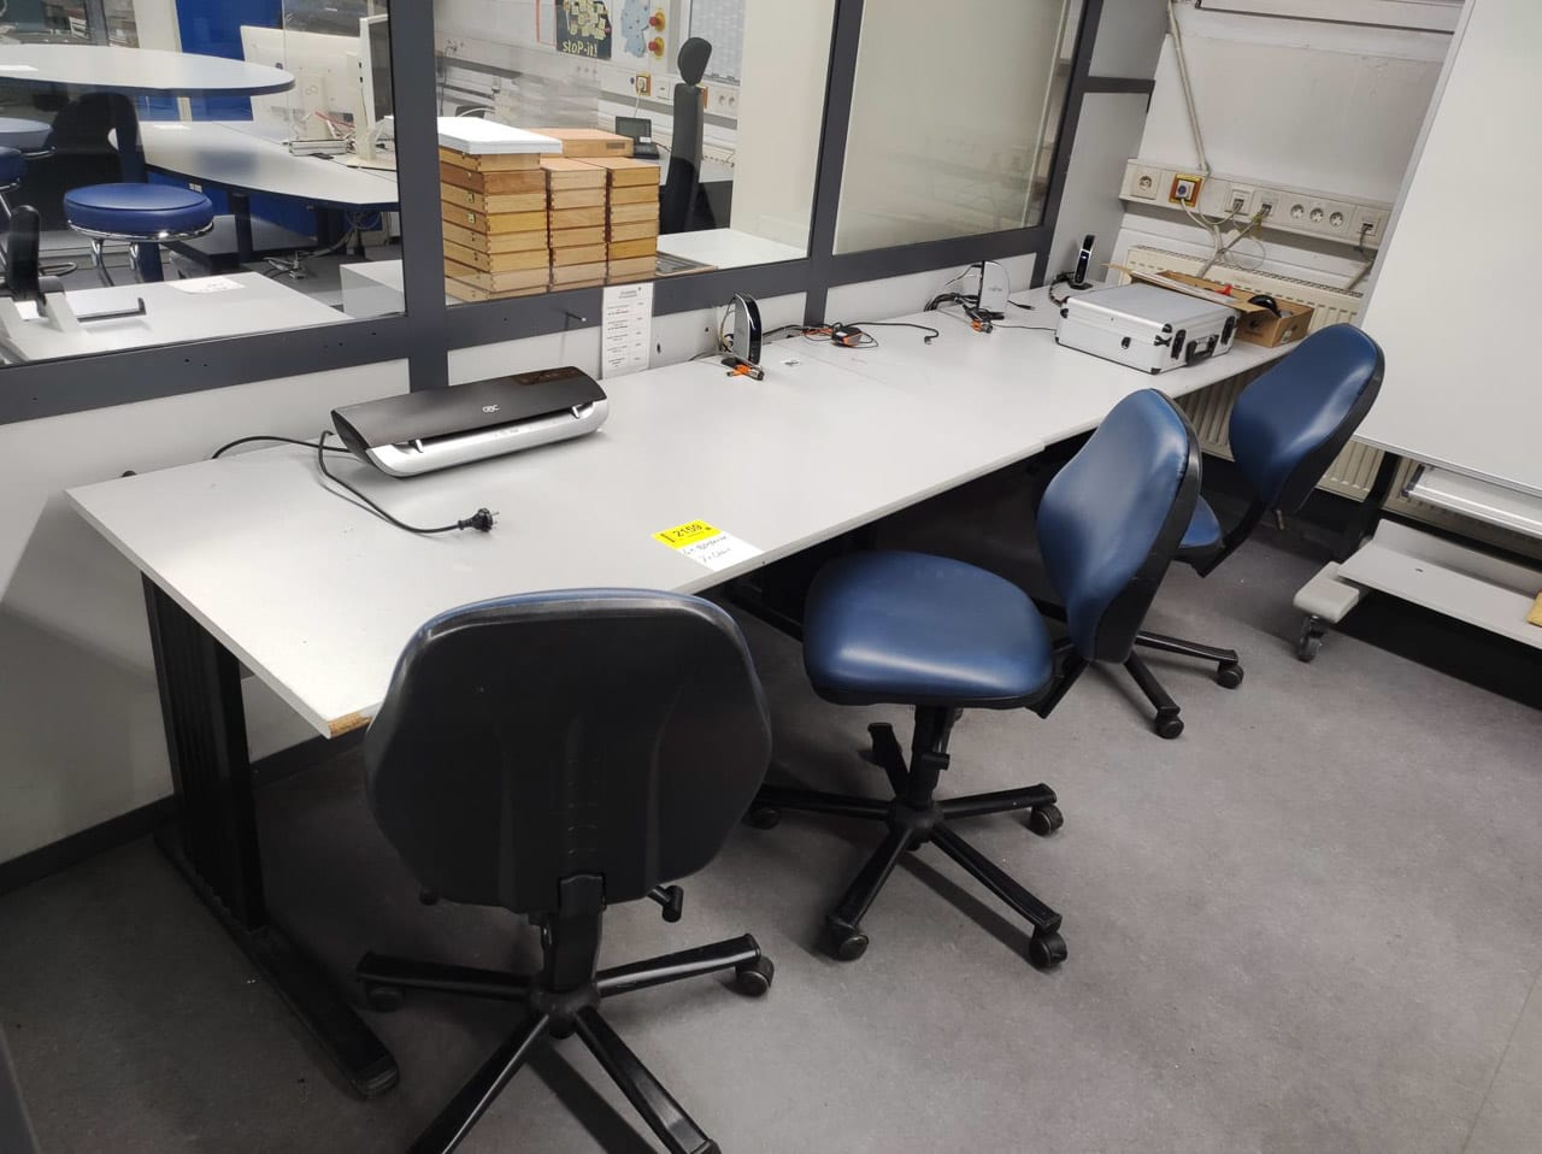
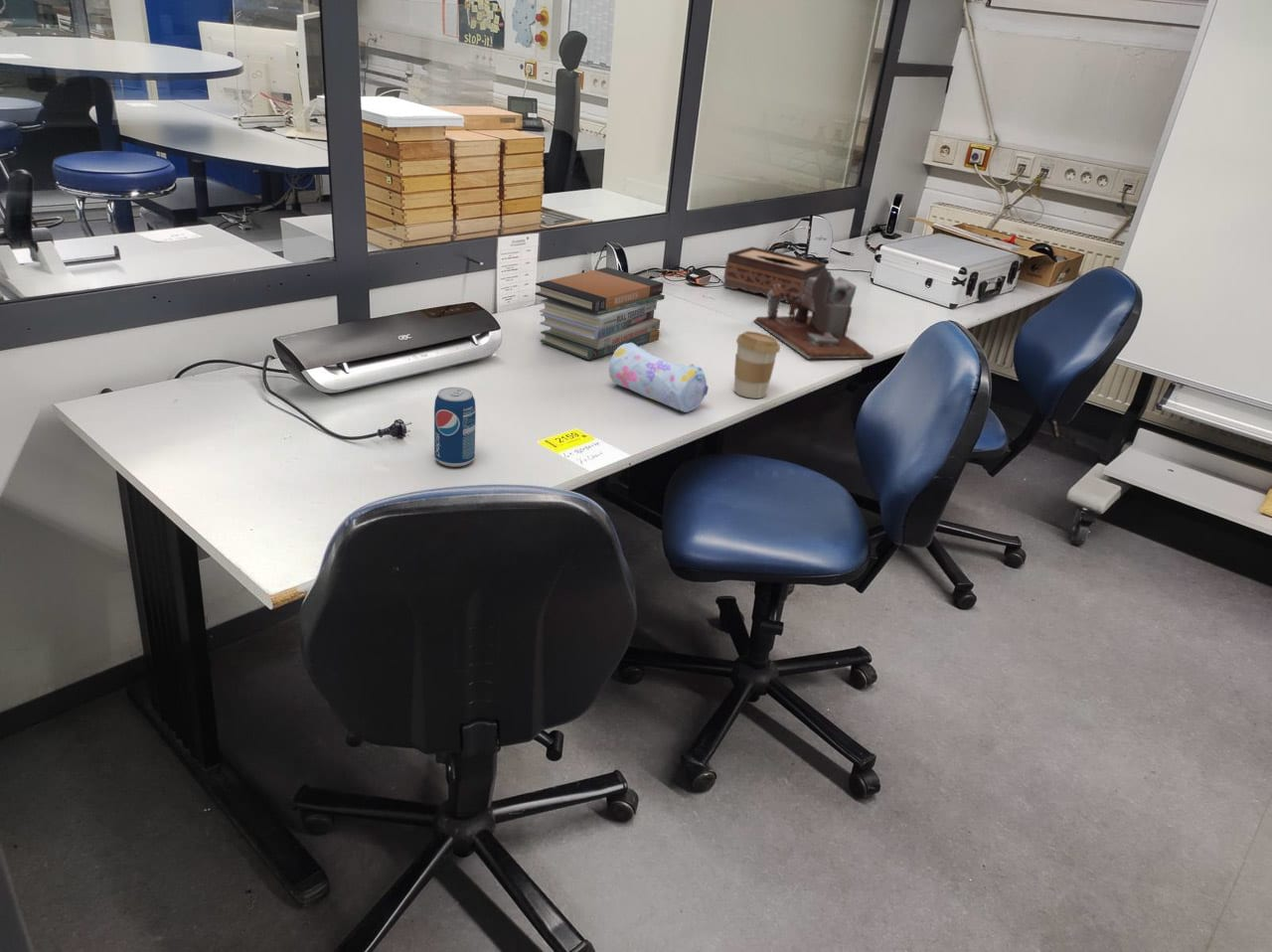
+ desk organizer (818, 301)
+ tissue box (774, 274)
+ book stack (600, 312)
+ pencil case (657, 376)
+ beverage can (454, 426)
+ coffee cup (754, 363)
